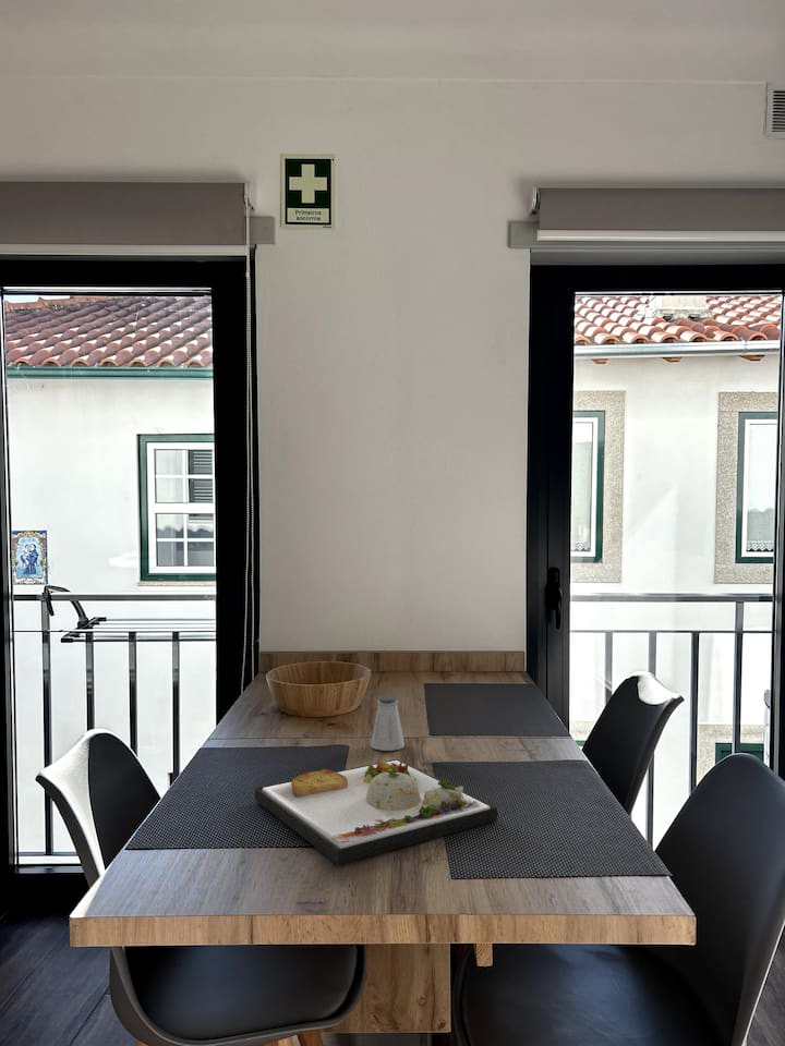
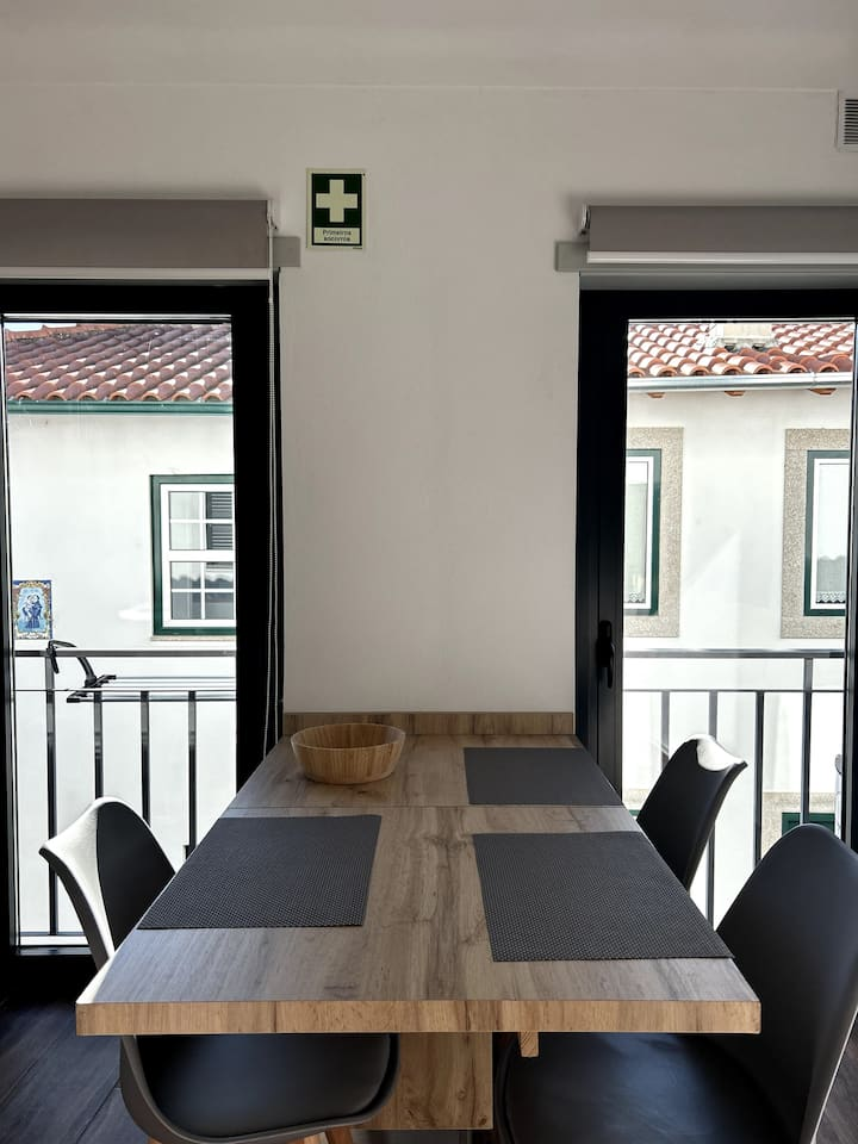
- dinner plate (372, 790)
- saltshaker (387, 721)
